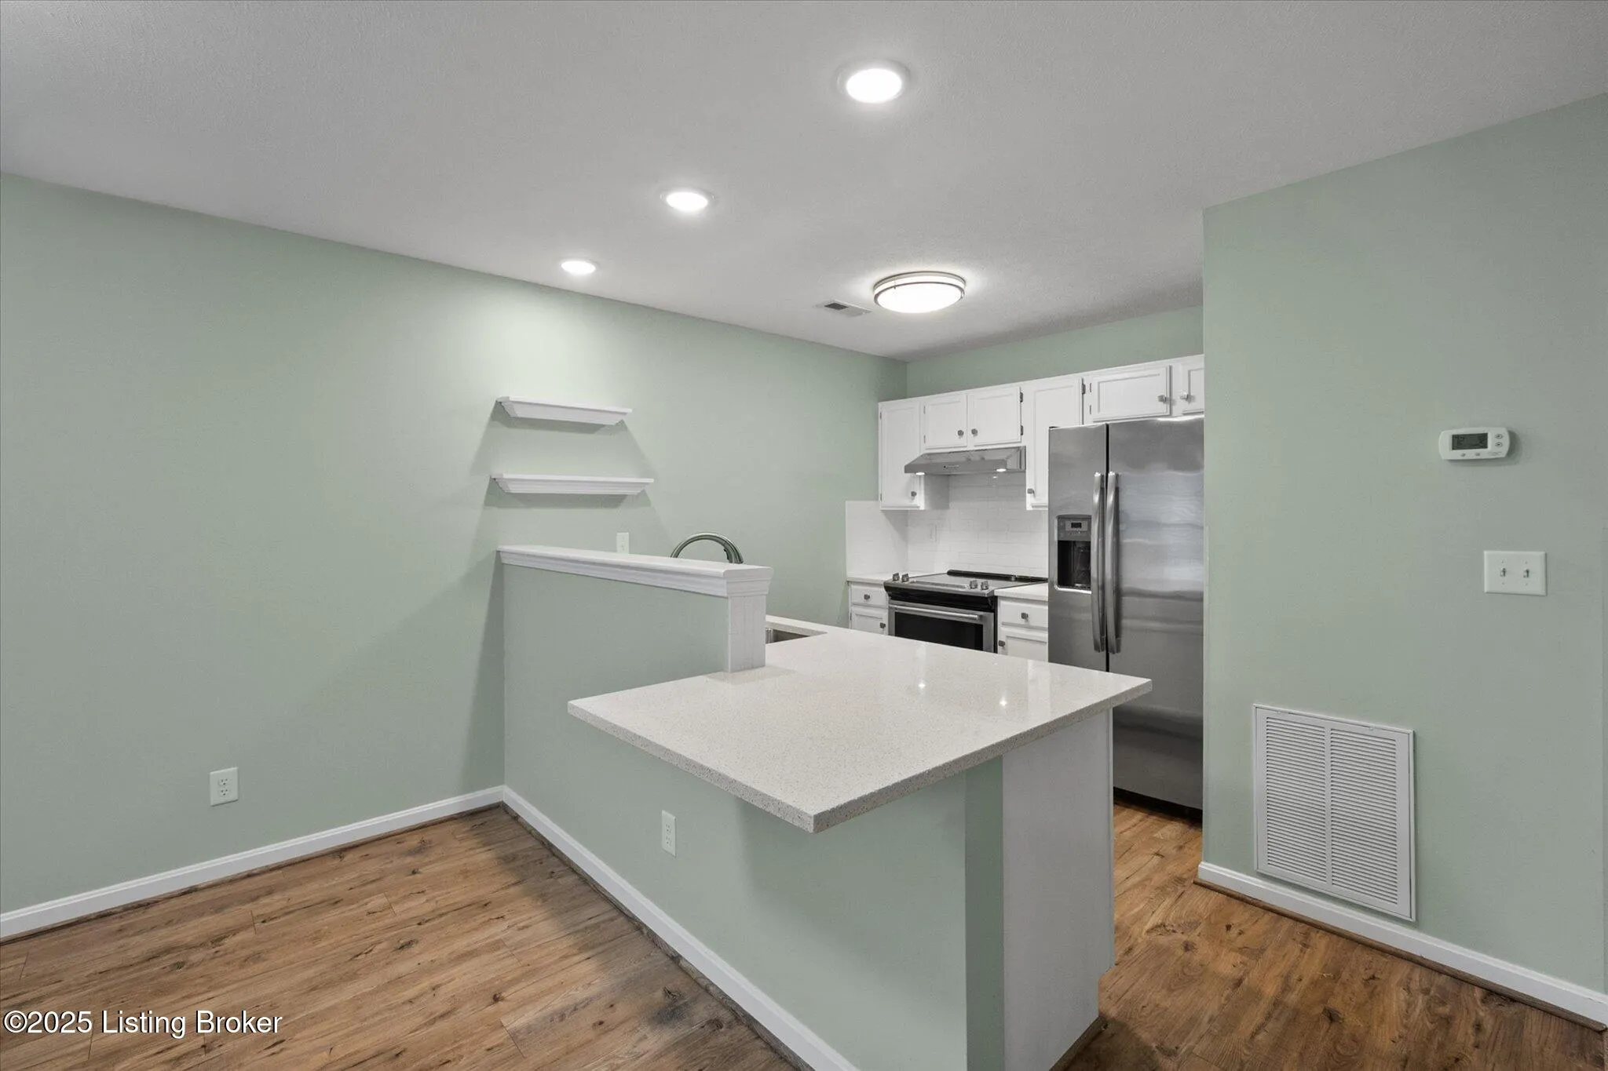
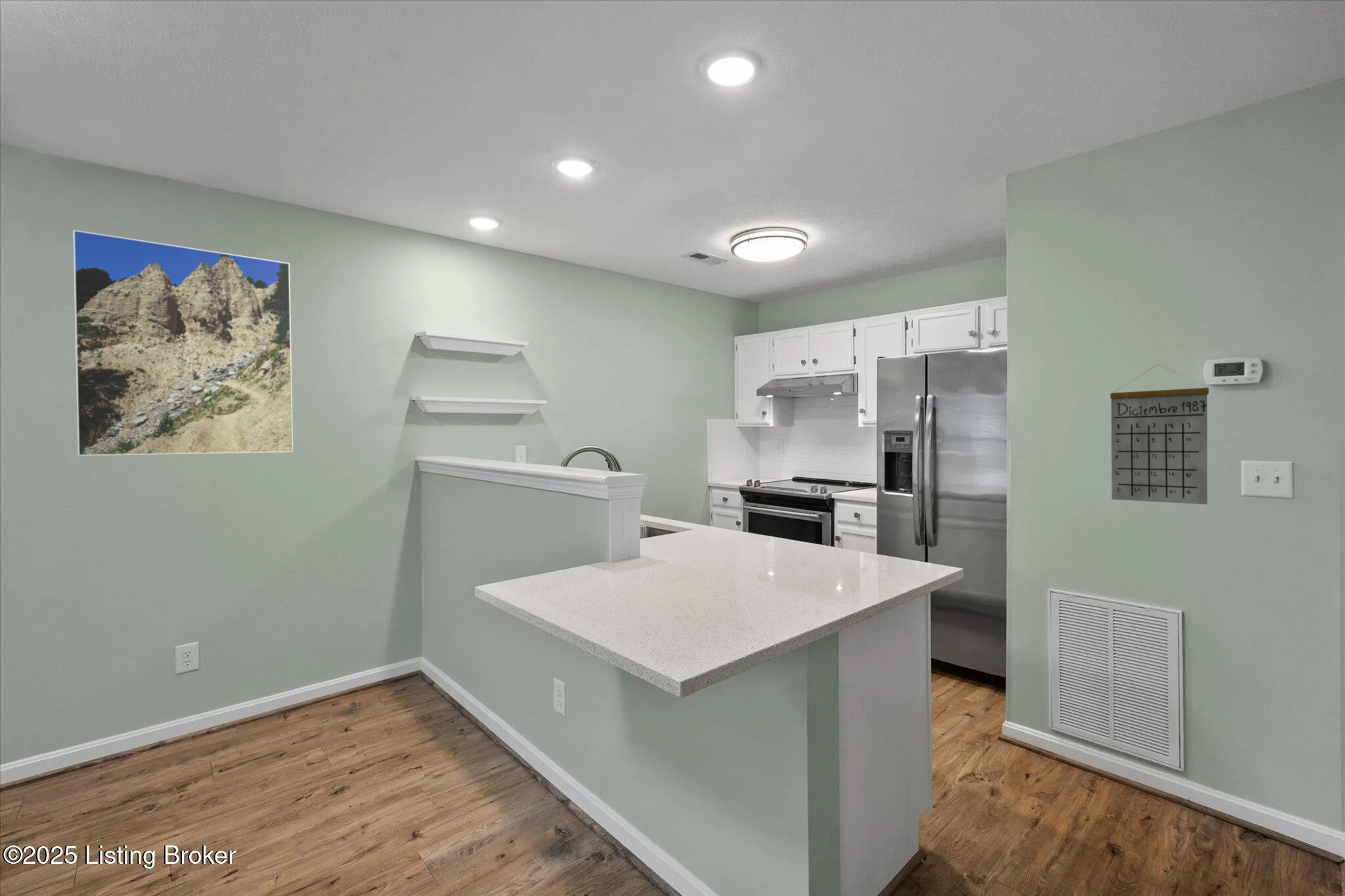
+ calendar (1157, 433)
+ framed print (192, 351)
